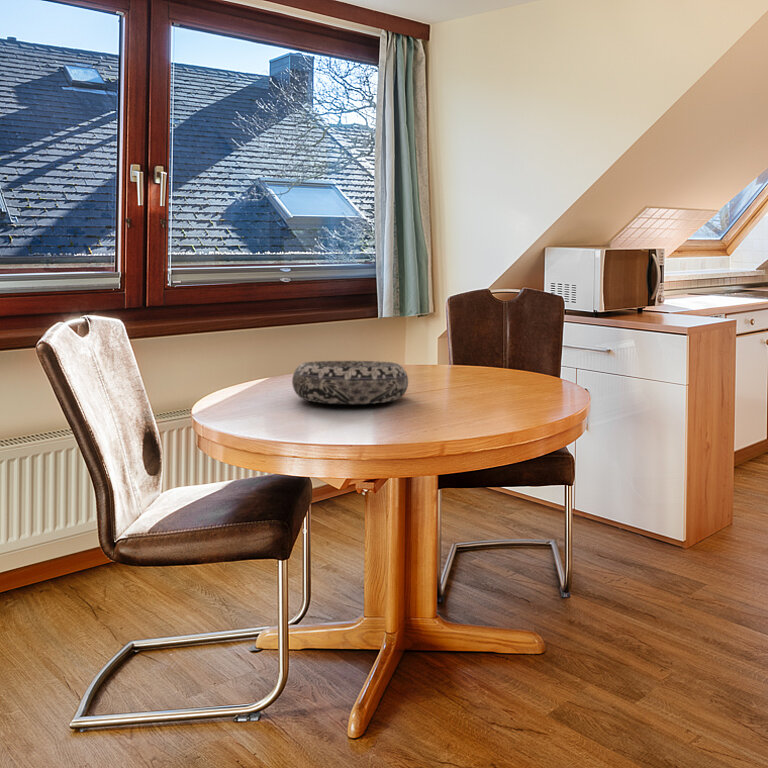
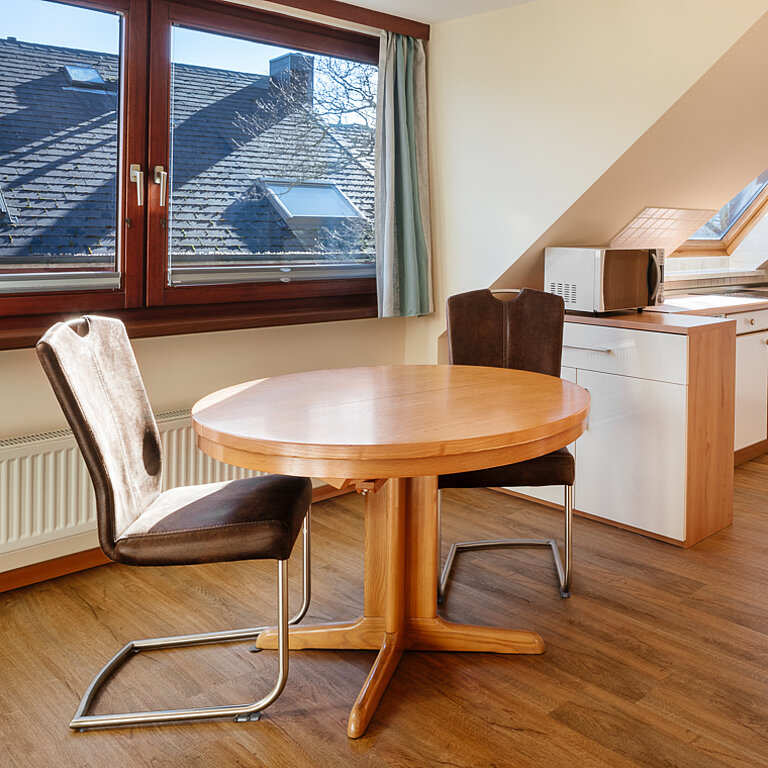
- decorative bowl (350, 381)
